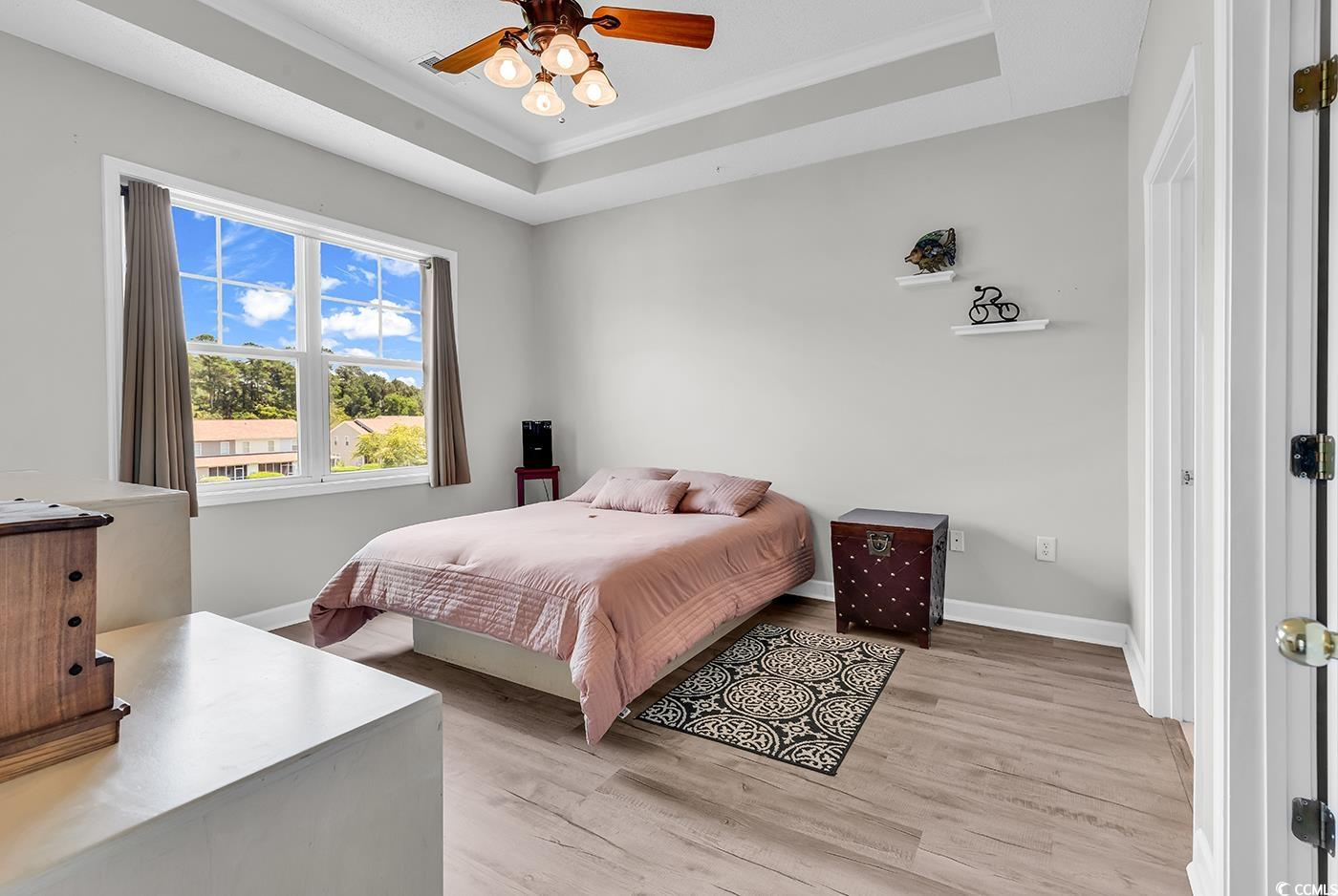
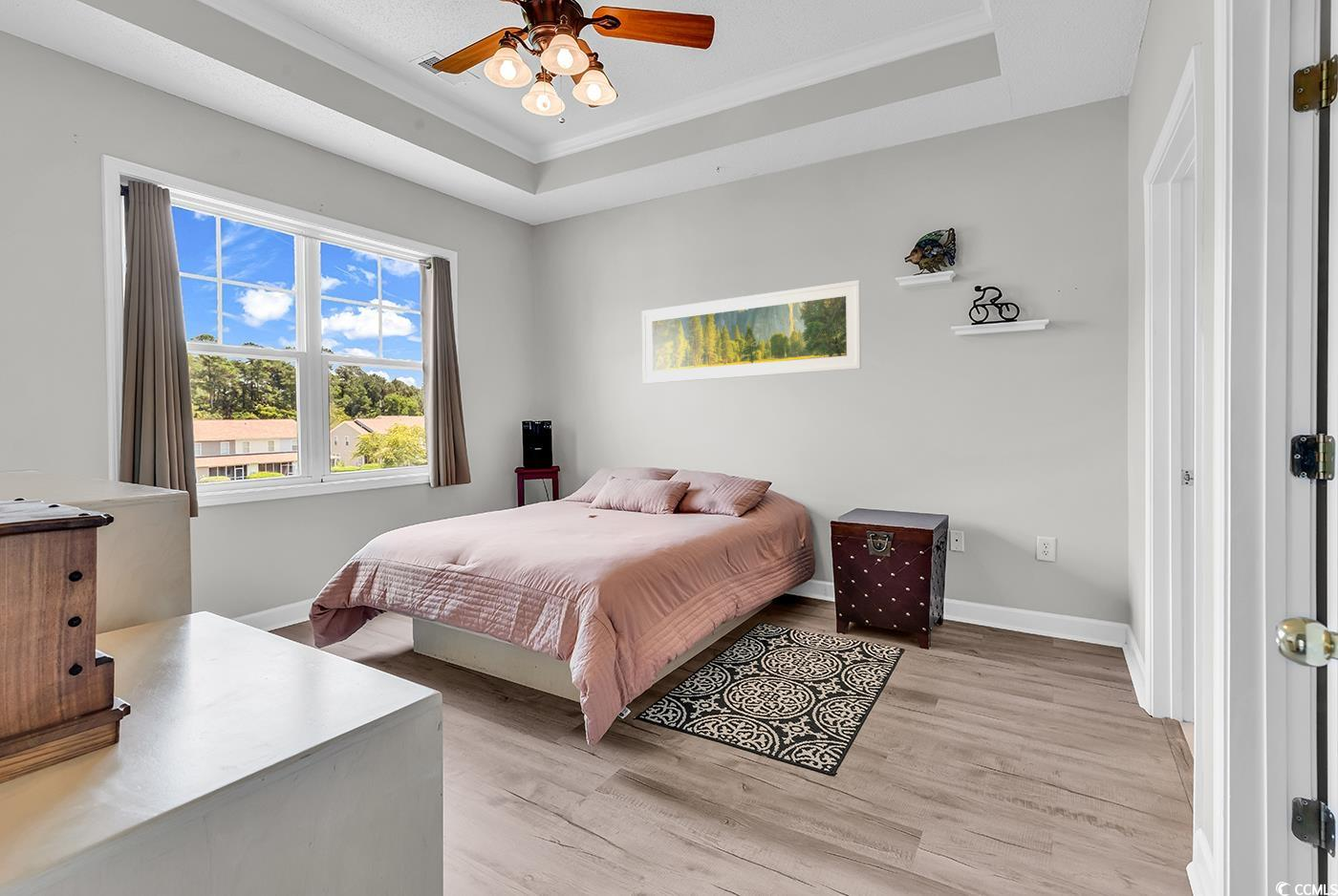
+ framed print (741, 336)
